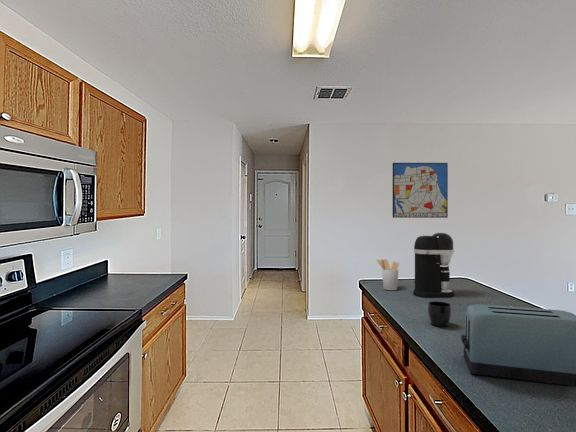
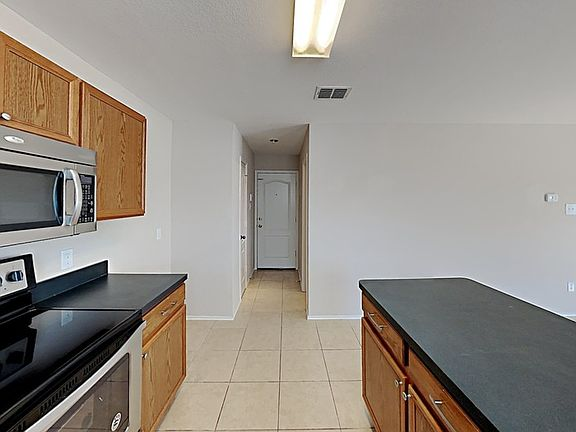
- mug (439, 313)
- utensil holder (387, 273)
- coffee maker (433, 263)
- wall art (420, 190)
- toaster (520, 340)
